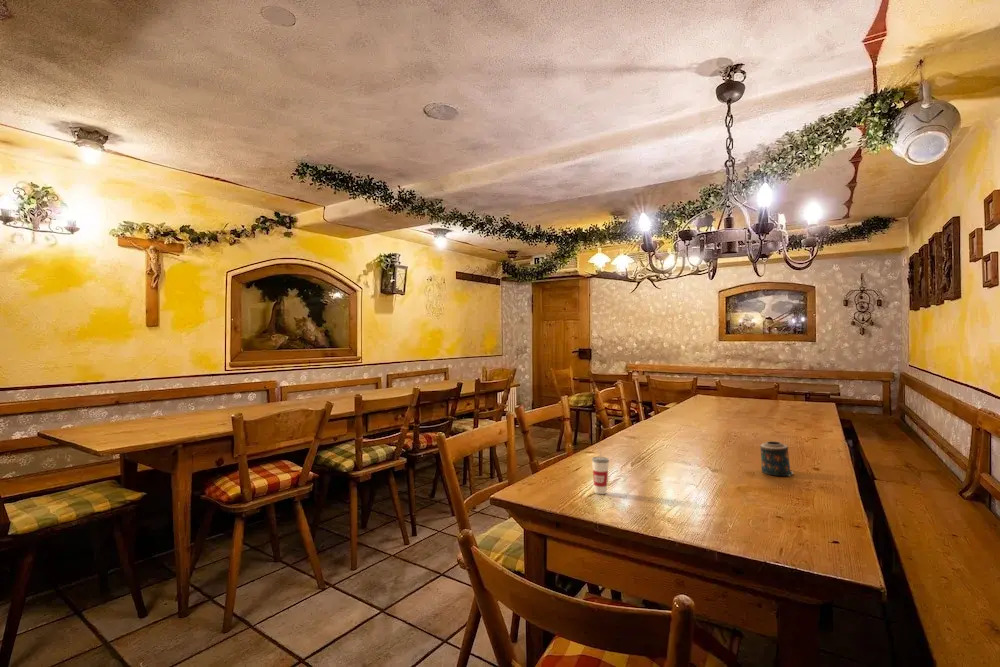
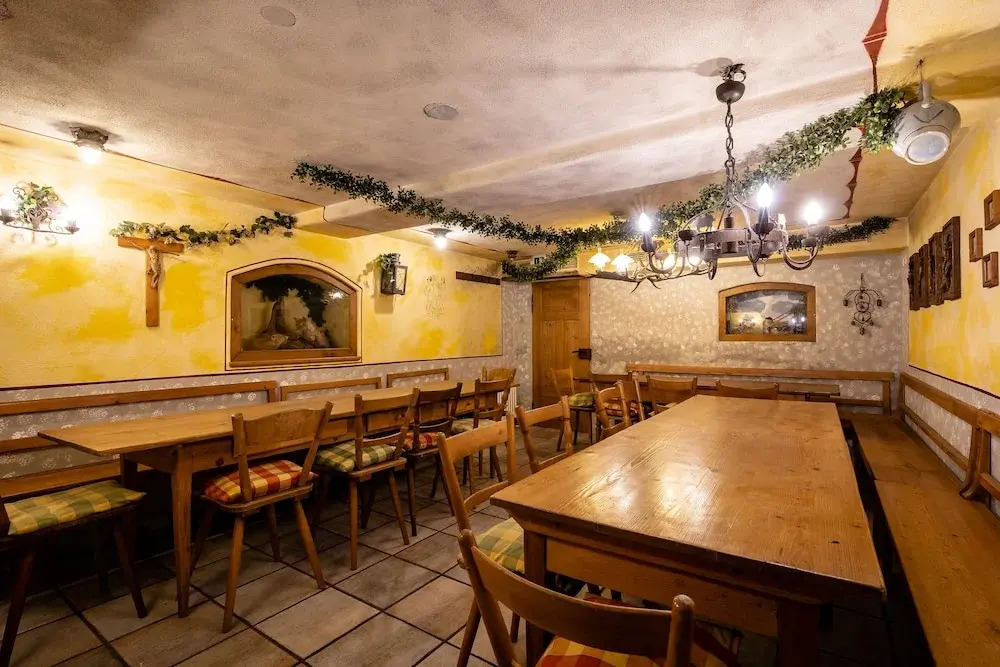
- candle (775, 456)
- cup (600, 469)
